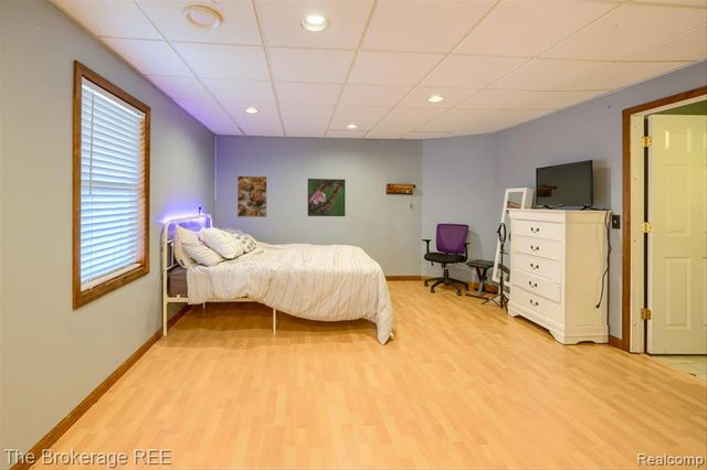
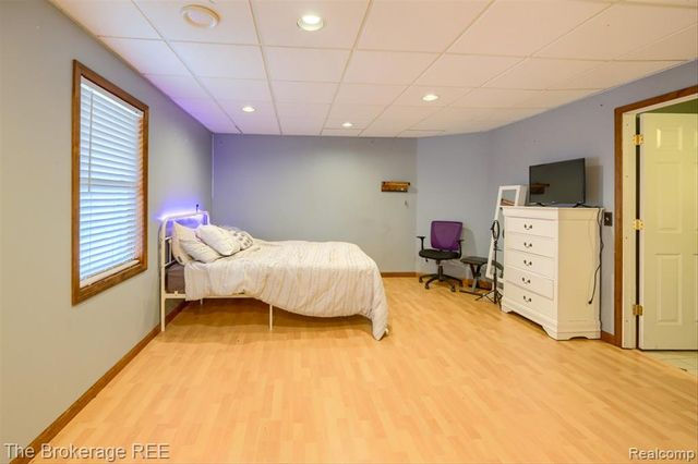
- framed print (326, 197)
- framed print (252, 196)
